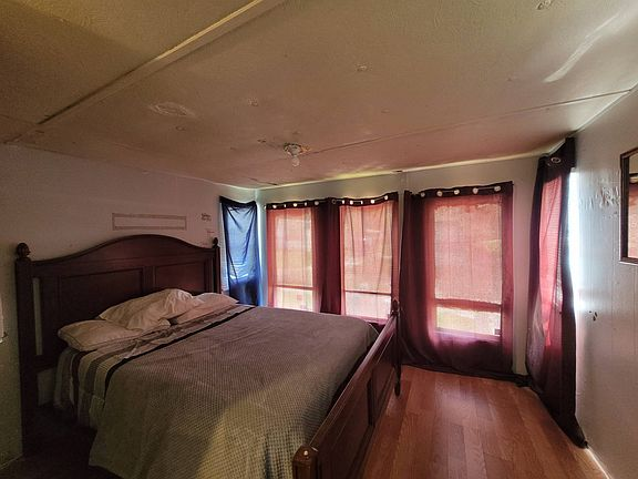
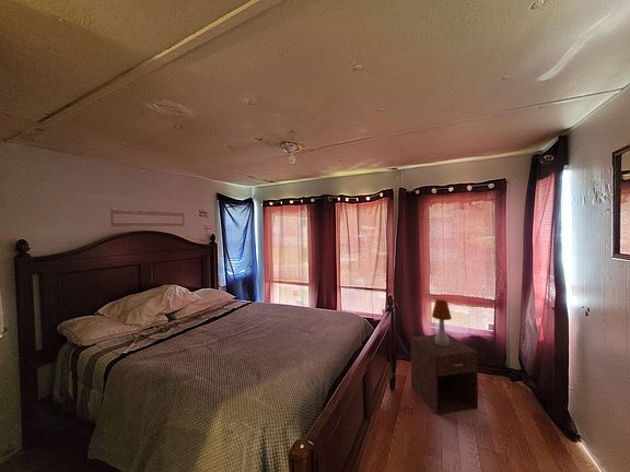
+ table lamp (441, 322)
+ nightstand (443, 370)
